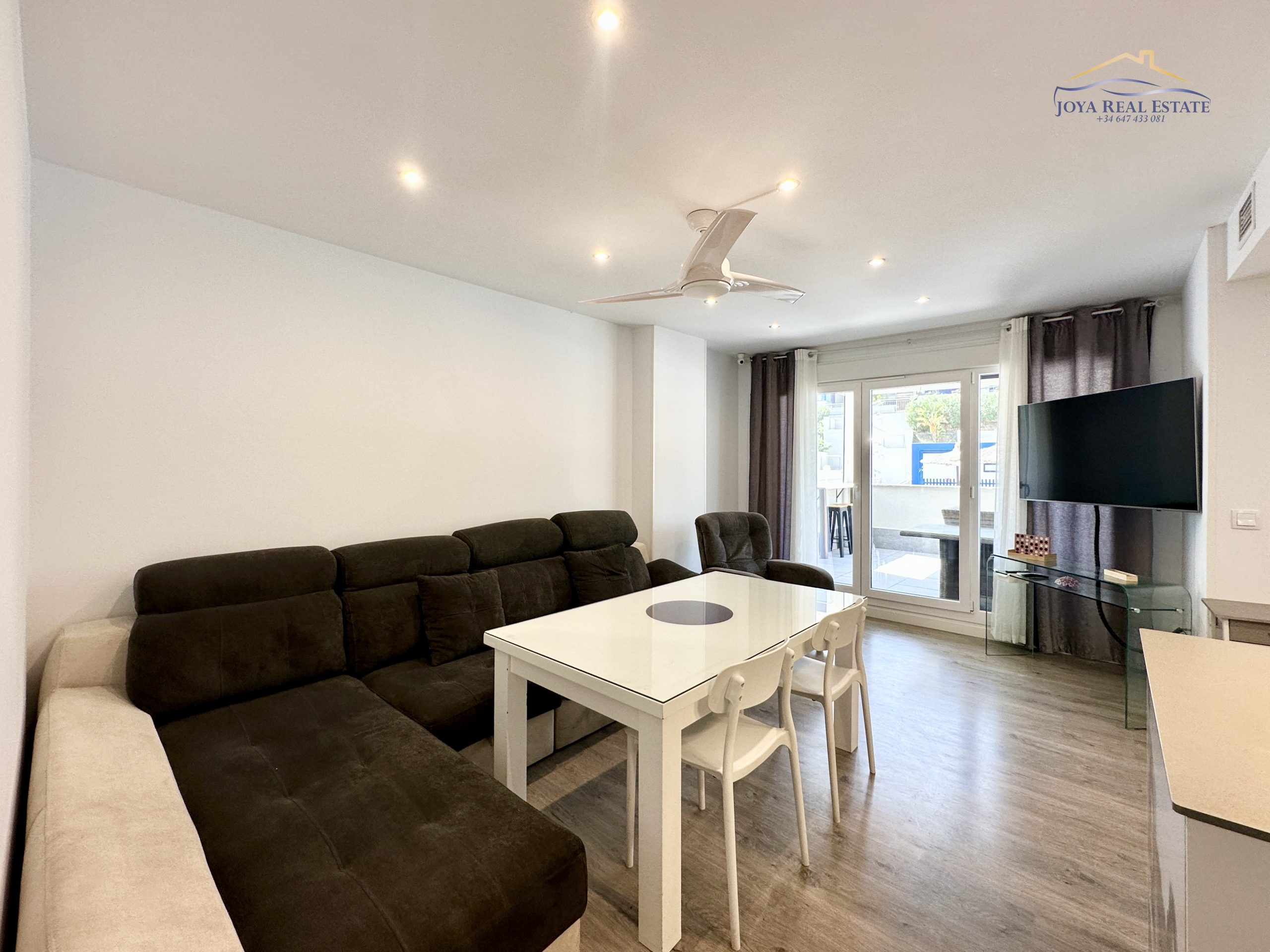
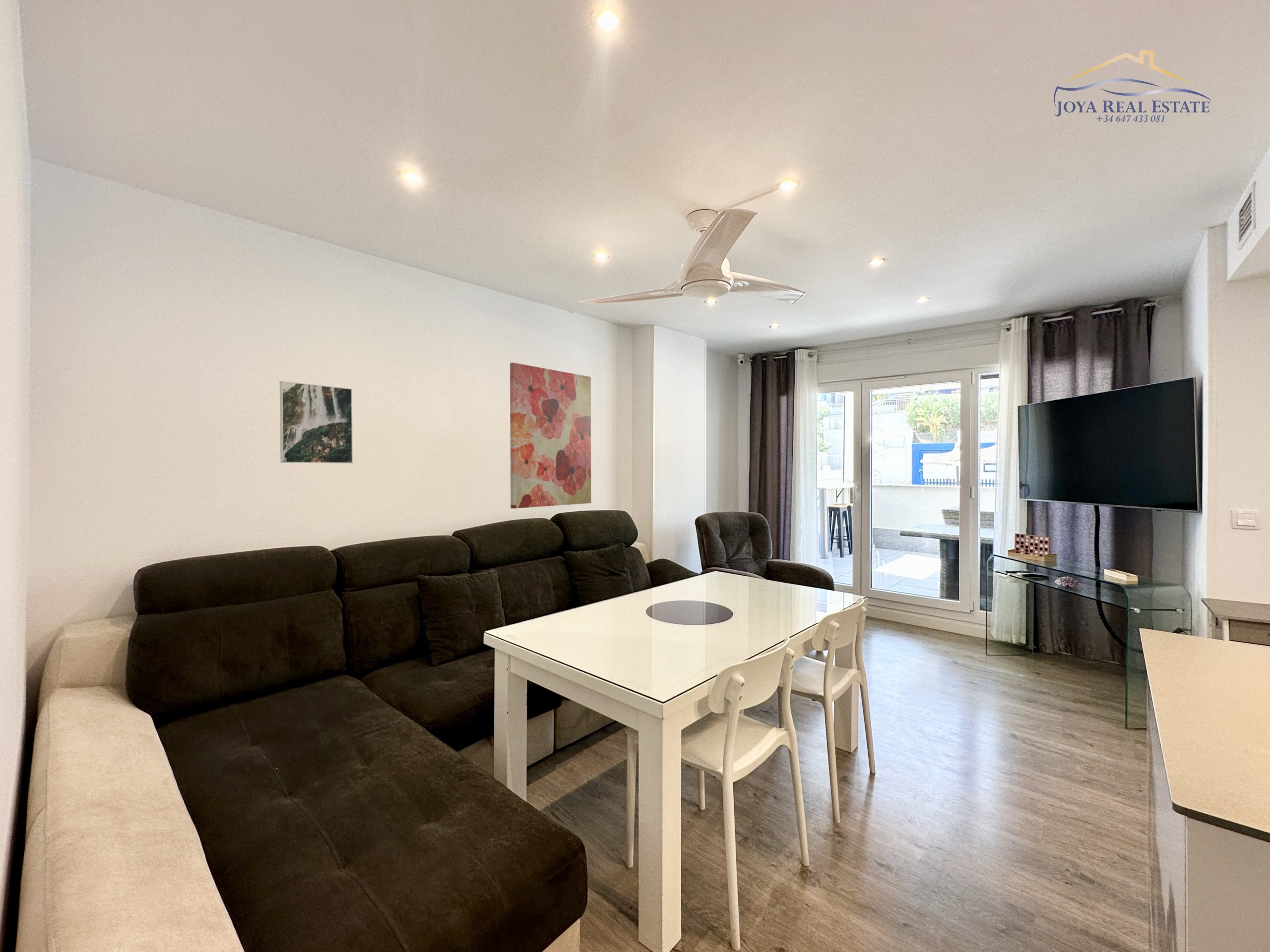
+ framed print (318, 424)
+ wall art (553, 438)
